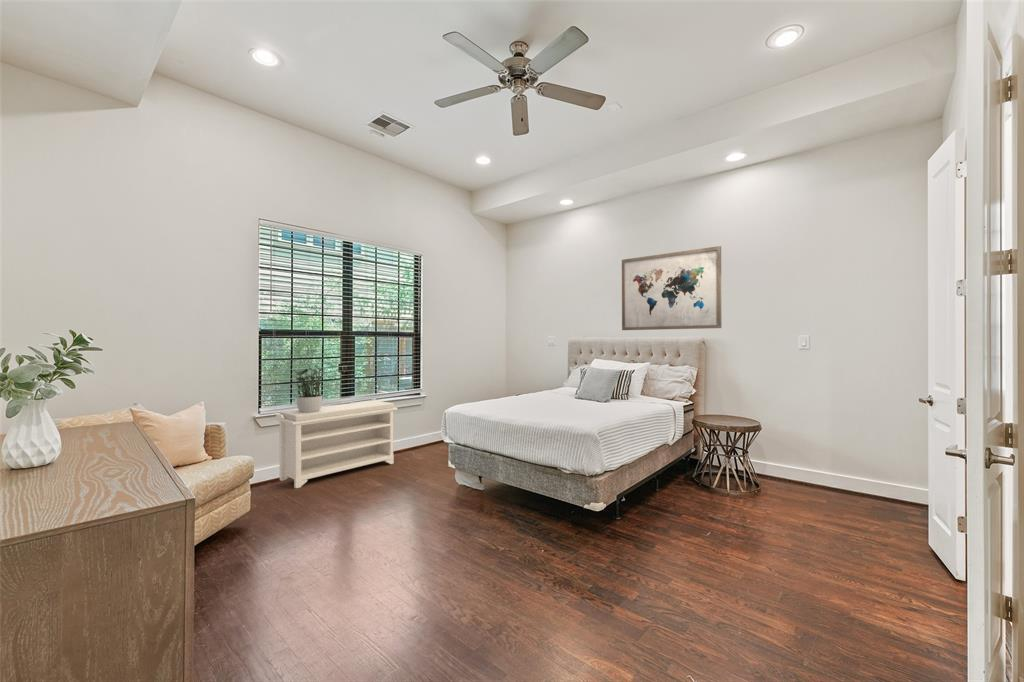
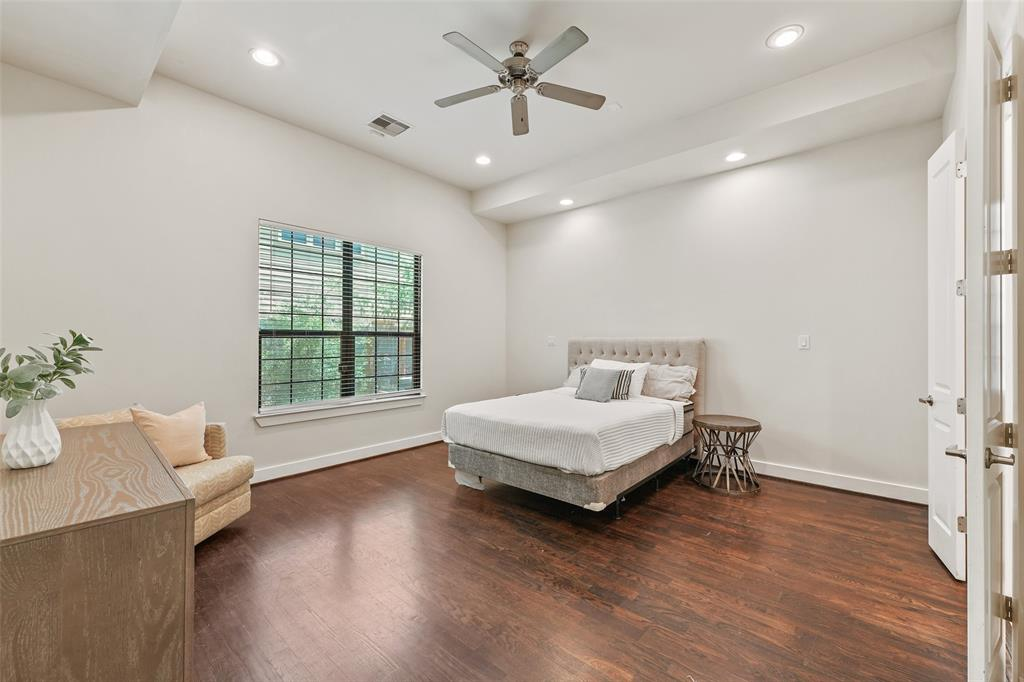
- wall art (667, 291)
- potted plant (309, 388)
- bench (340, 439)
